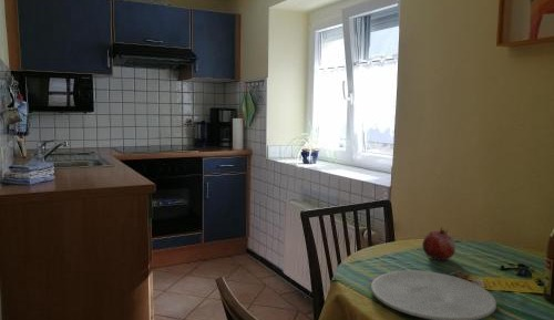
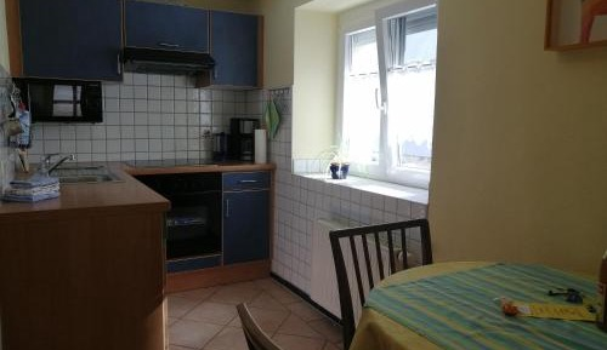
- plate (430, 295)
- fruit (439, 241)
